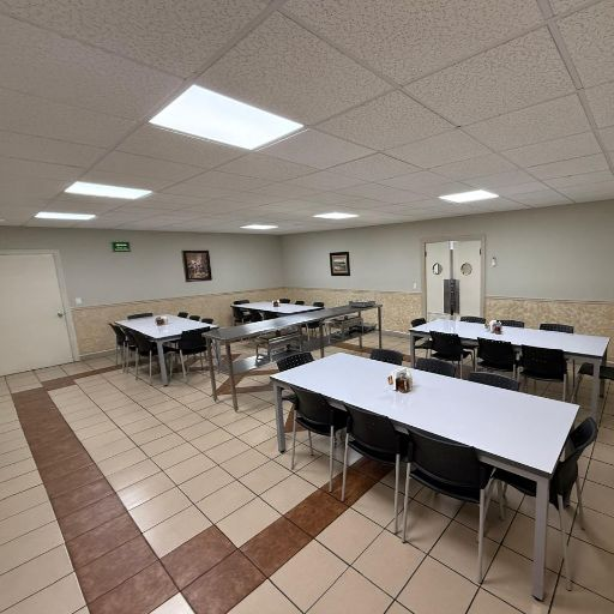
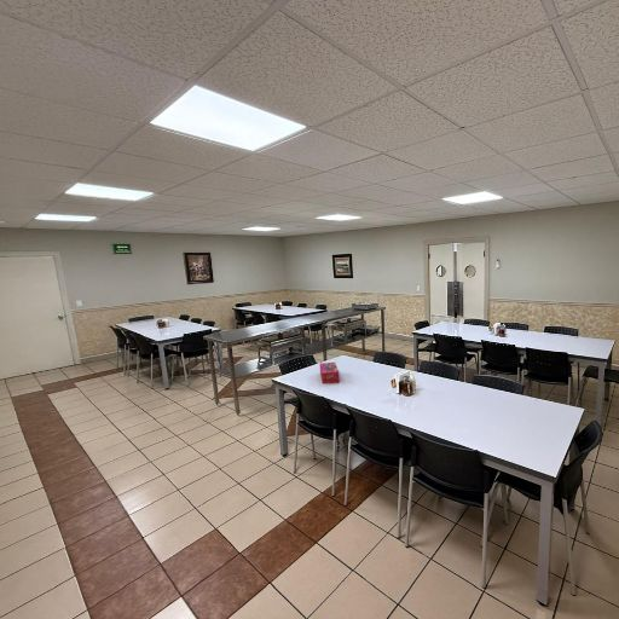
+ tissue box (329, 372)
